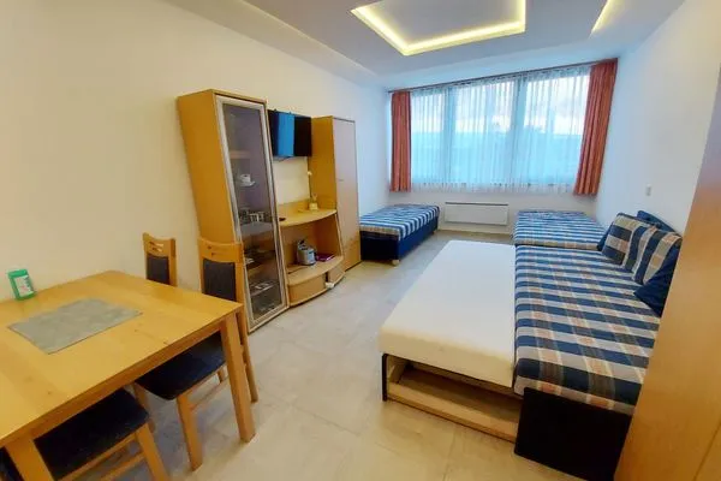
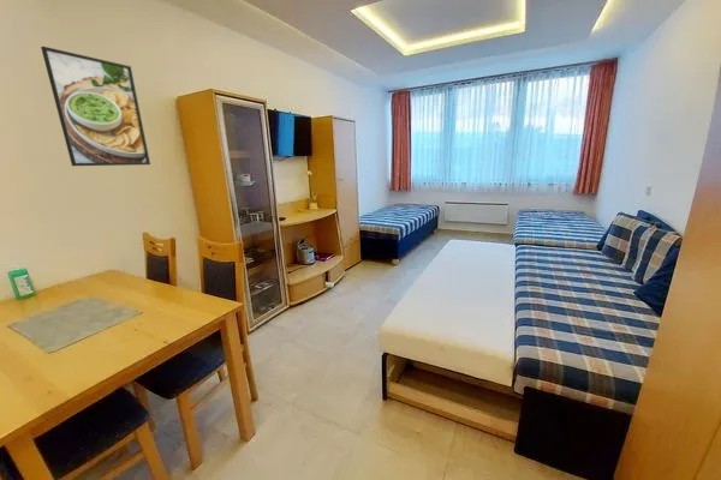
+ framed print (102, 113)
